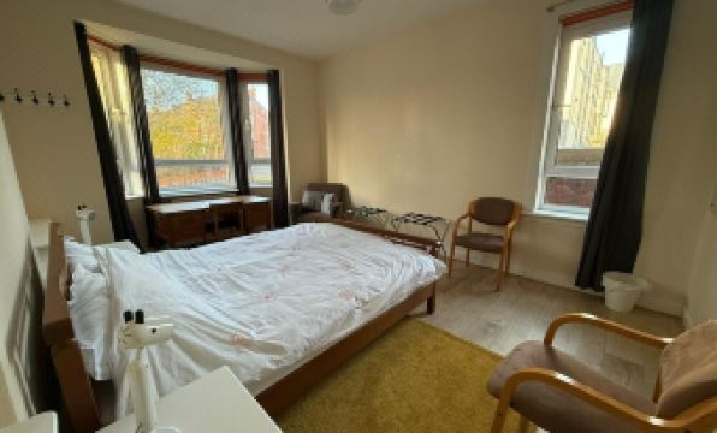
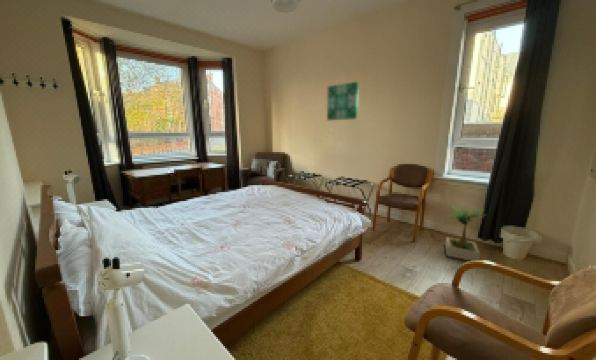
+ wall art (342, 102)
+ potted plant (465, 231)
